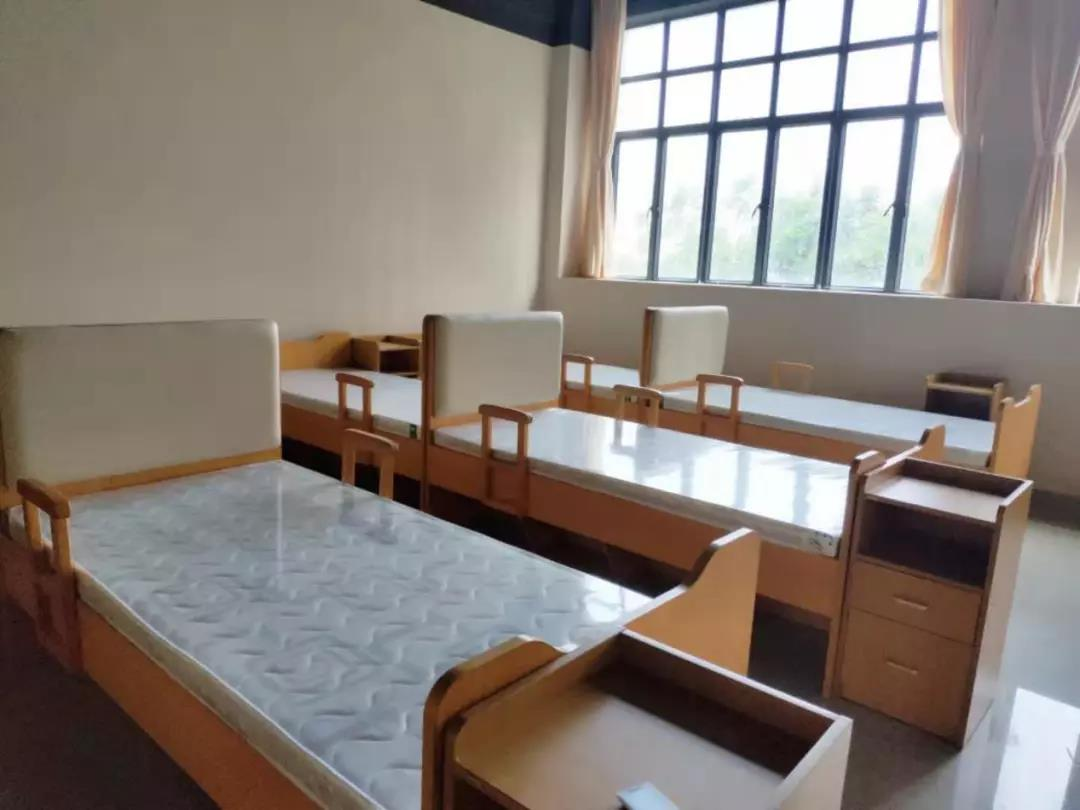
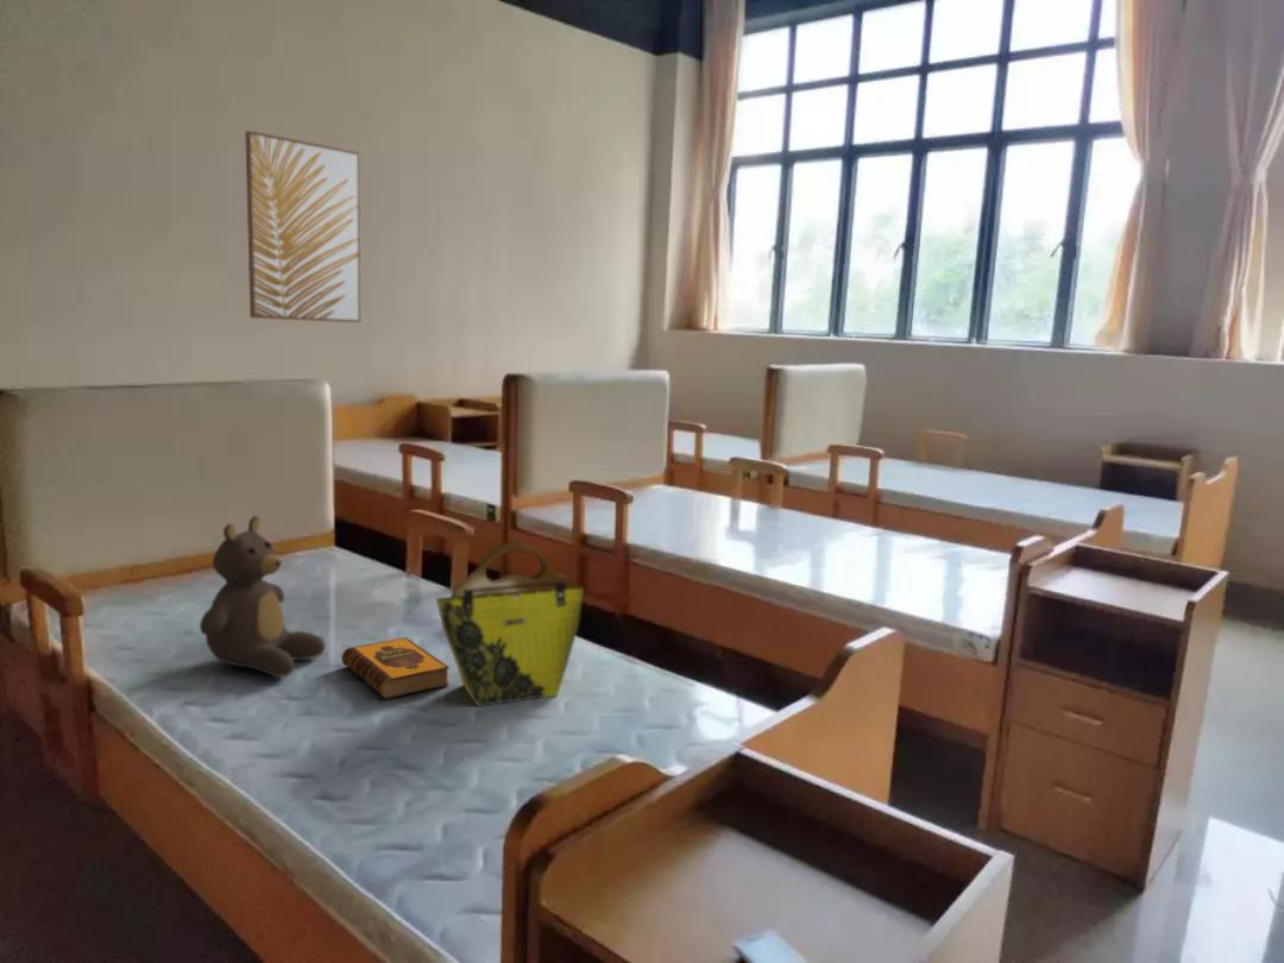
+ hardback book (394, 667)
+ tote bag (511, 617)
+ teddy bear (264, 593)
+ wall art (306, 232)
